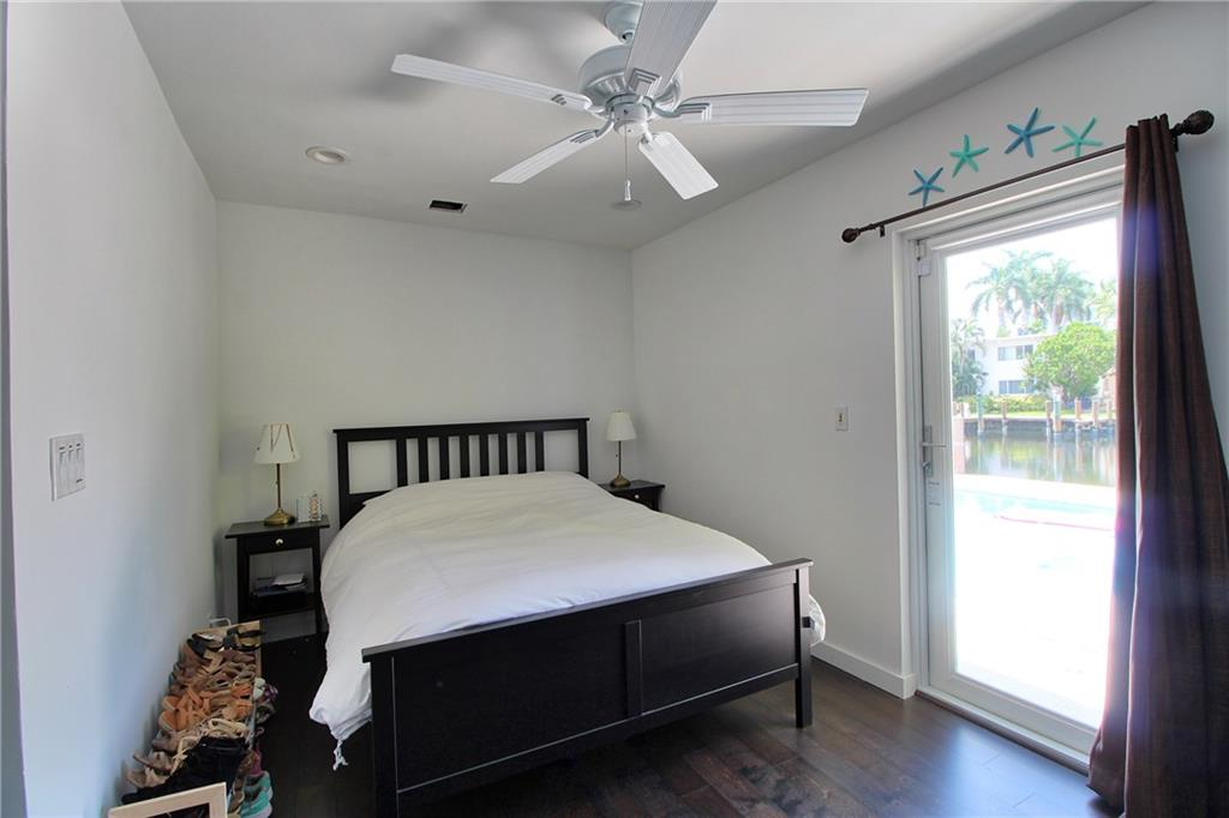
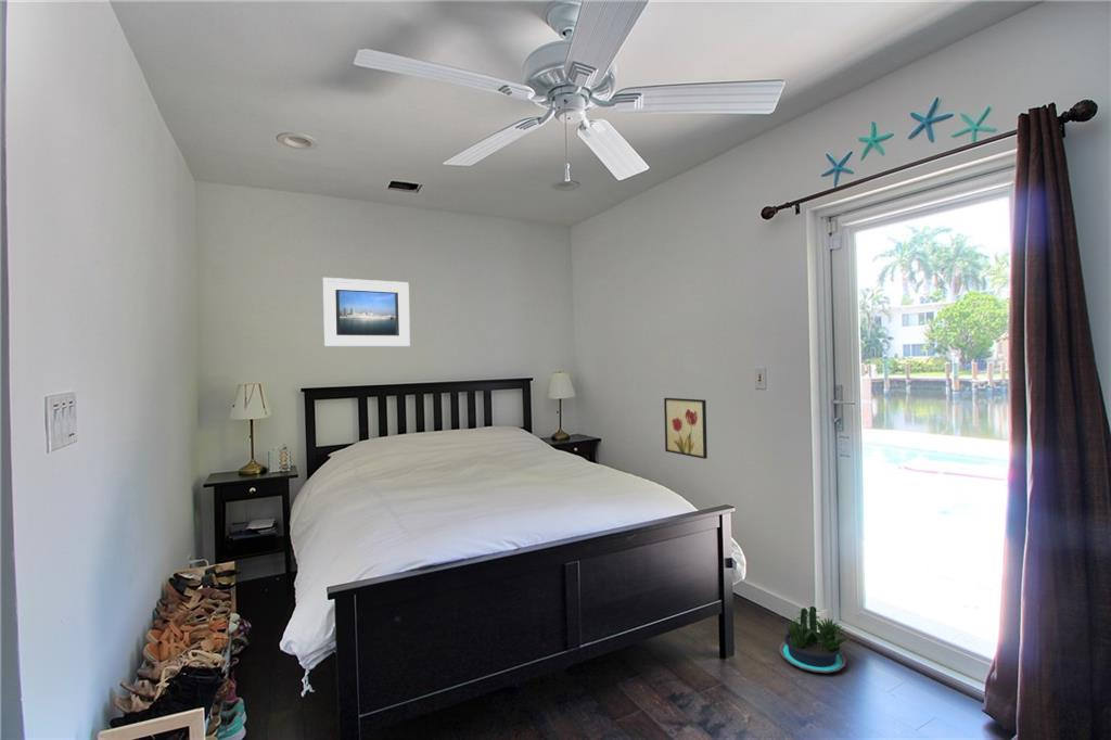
+ wall art (685, 426)
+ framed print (368, 312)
+ potted plant (816, 636)
